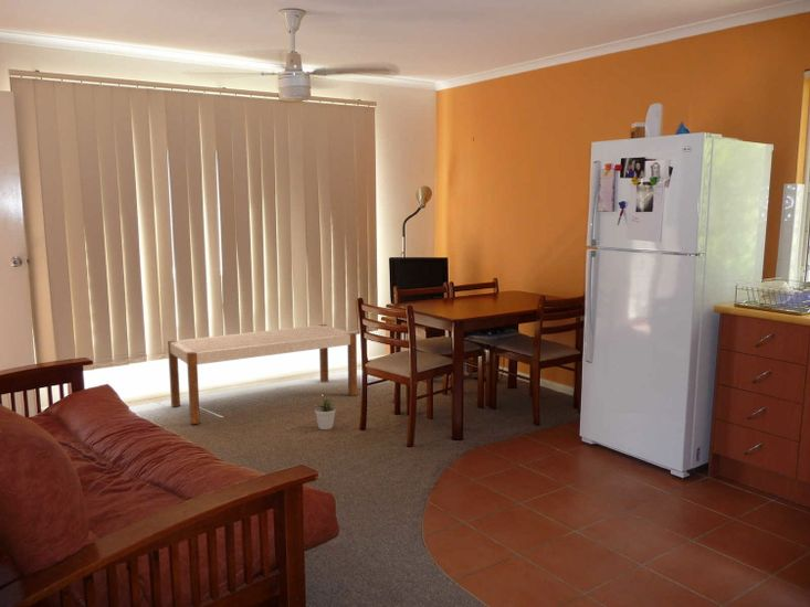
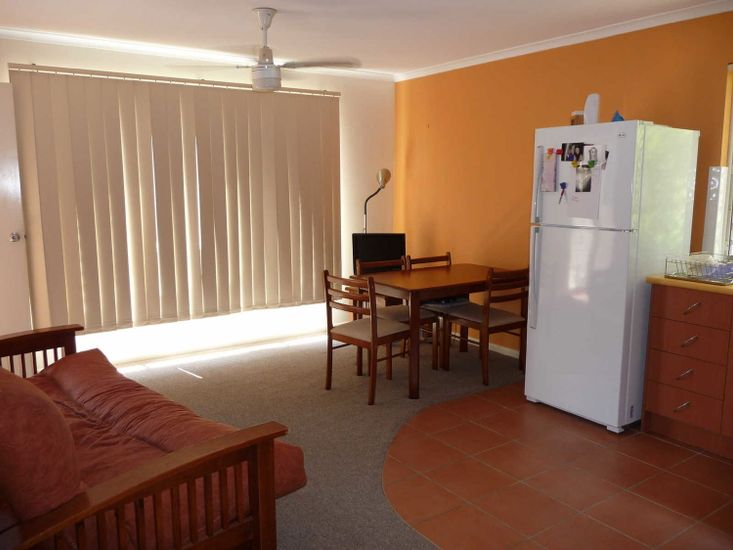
- potted plant (326, 412)
- bench (263, 355)
